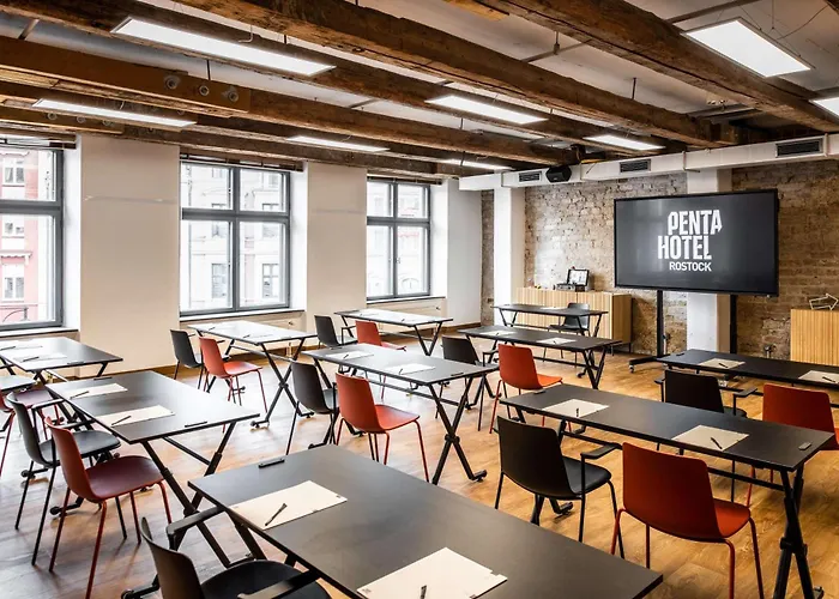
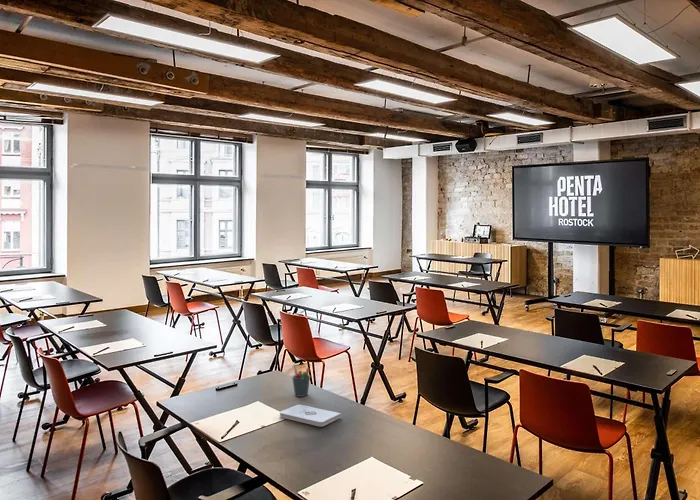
+ notepad (309, 415)
+ pen holder (301, 380)
